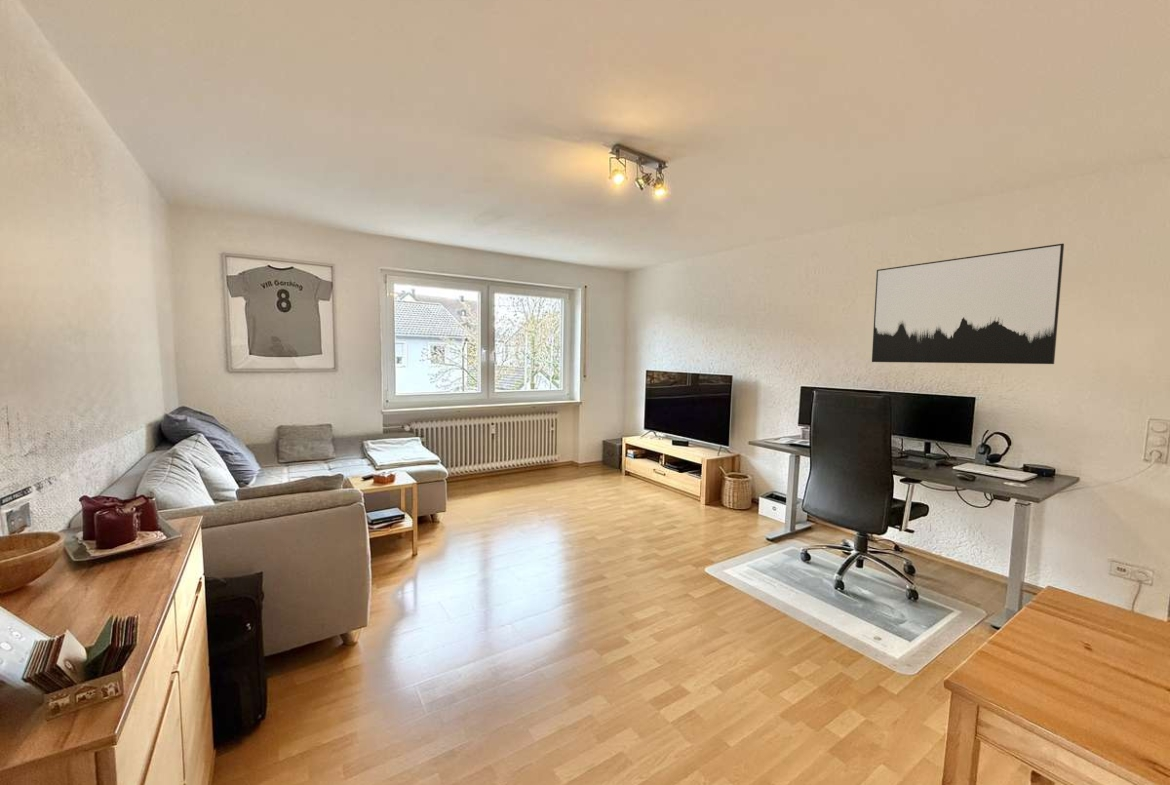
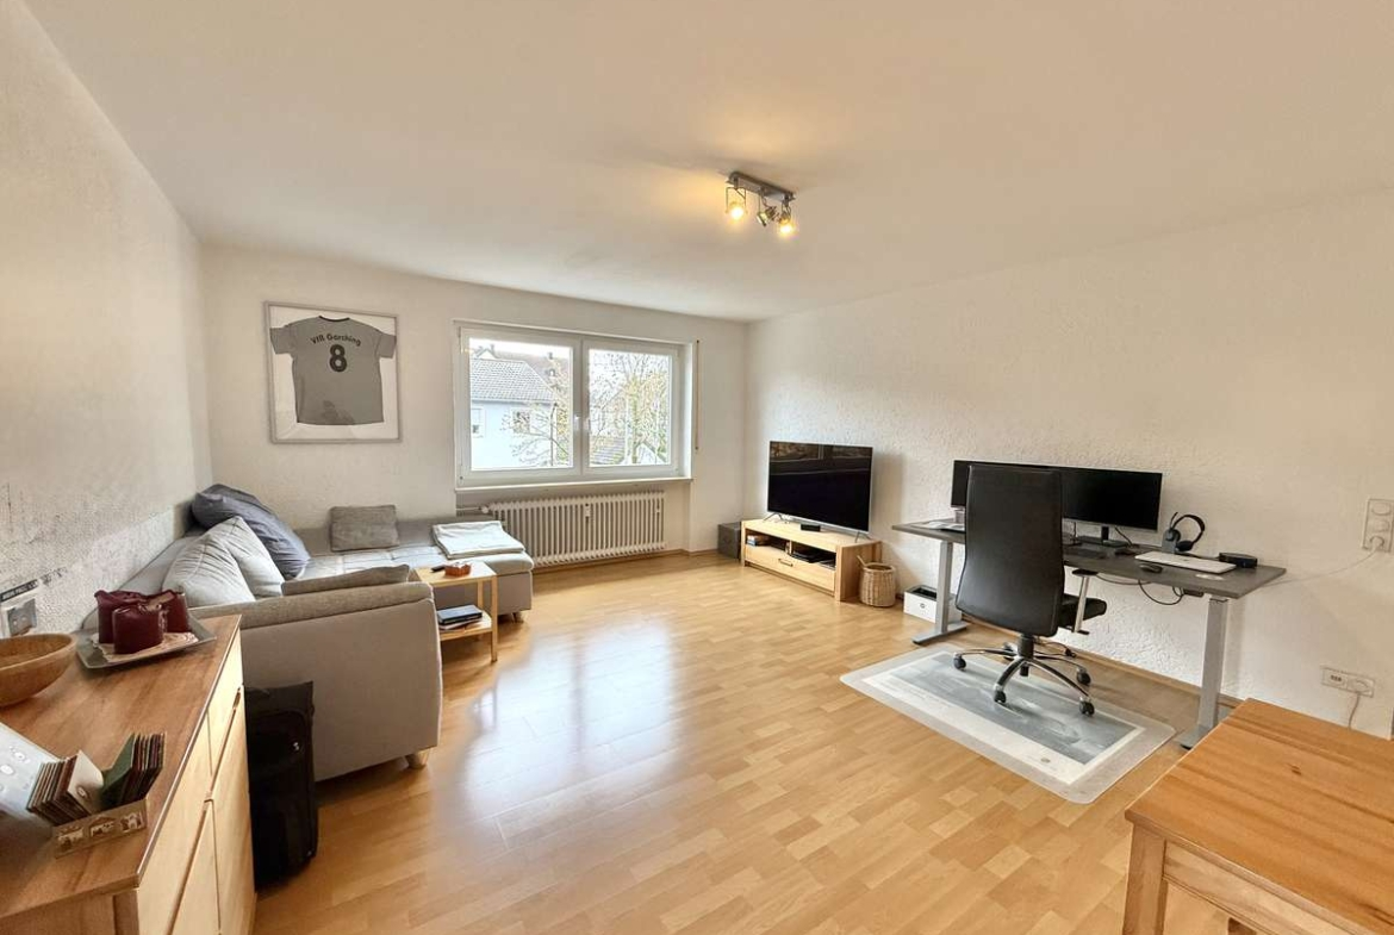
- wall art (954, 311)
